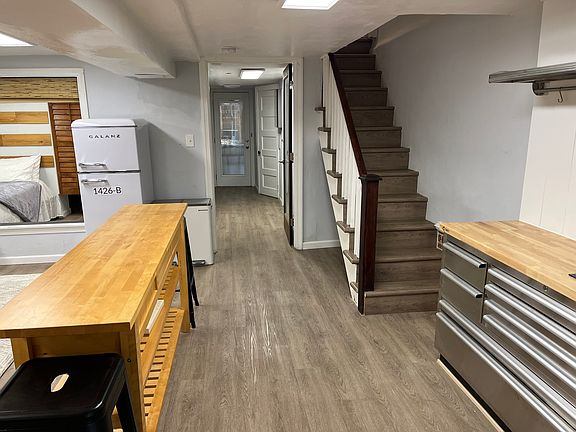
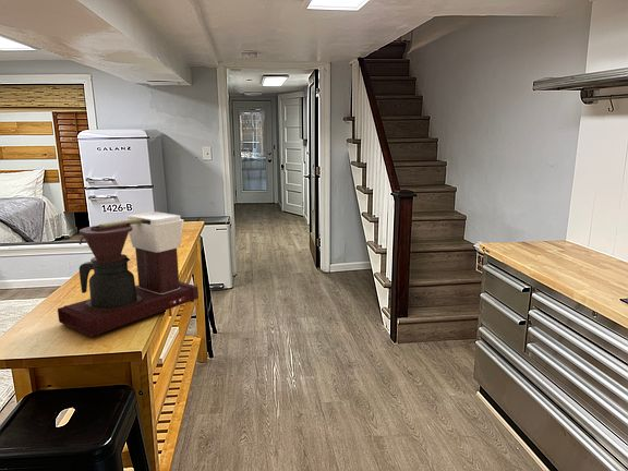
+ coffee maker (126, 266)
